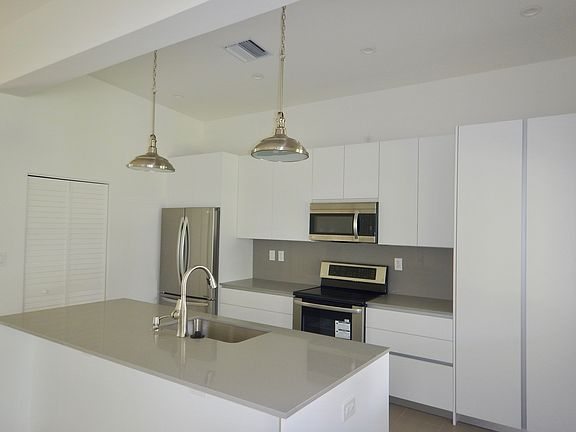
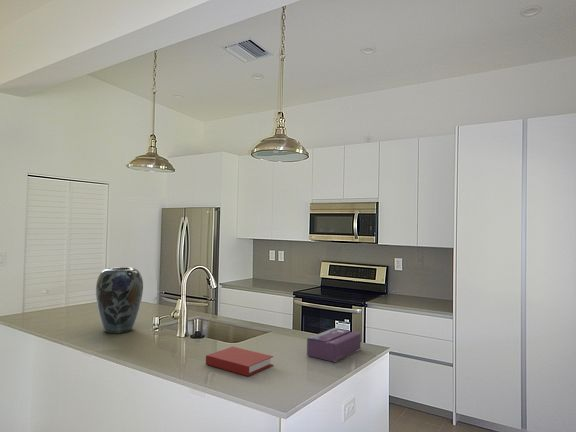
+ book (239, 360)
+ vase (119, 299)
+ tissue box (334, 343)
